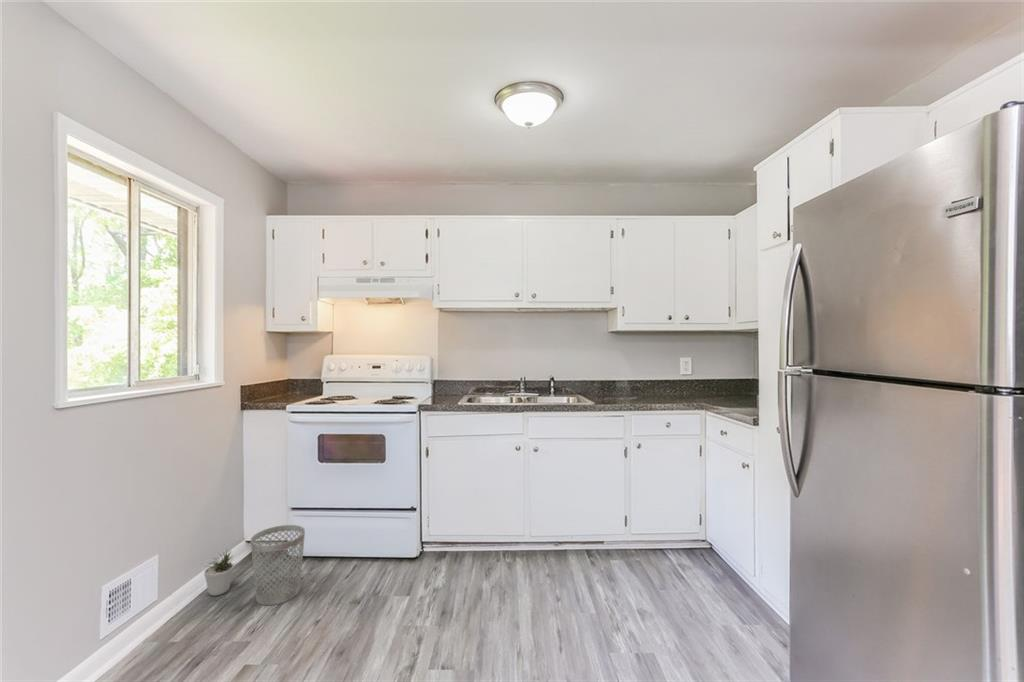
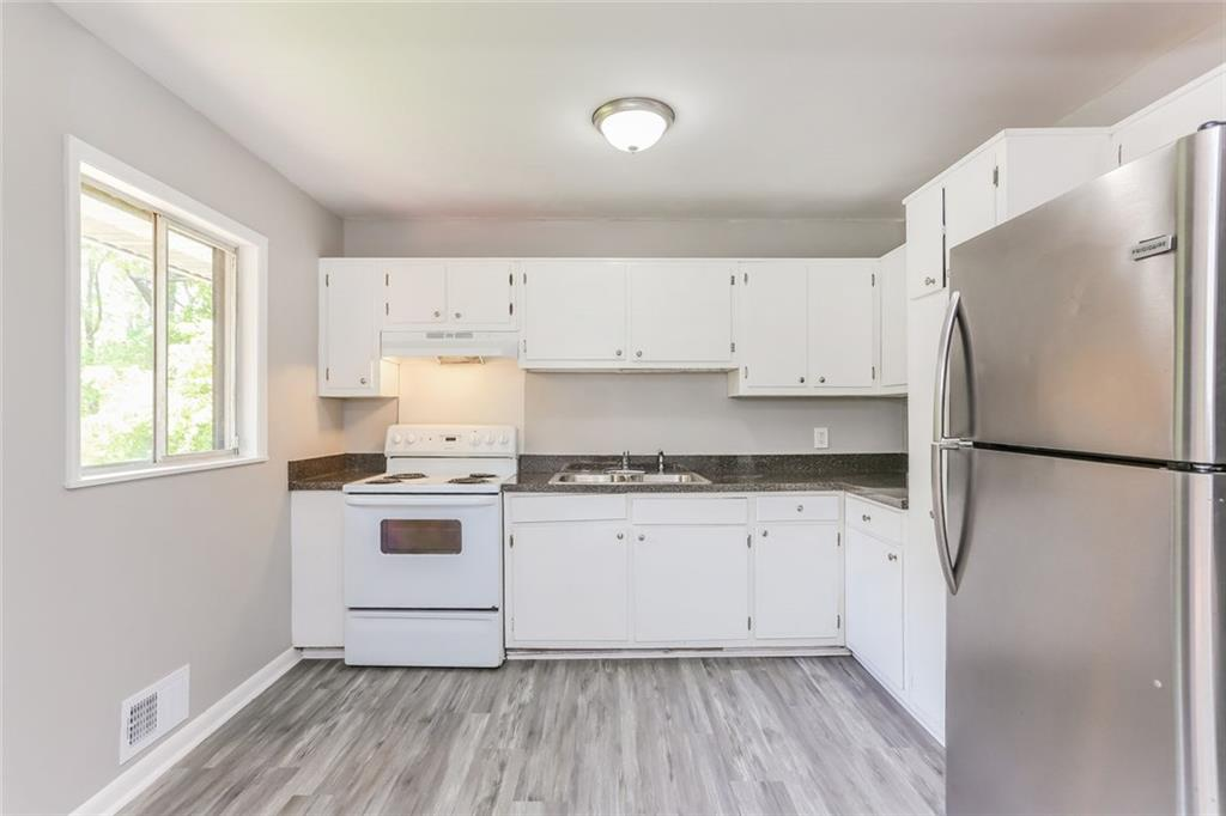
- potted plant (220, 571)
- wastebasket (278, 564)
